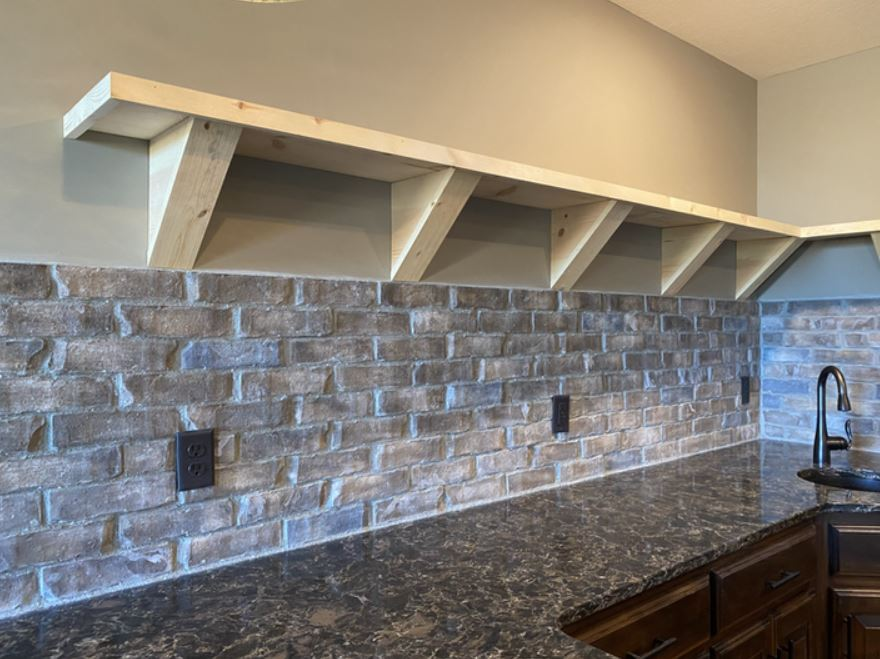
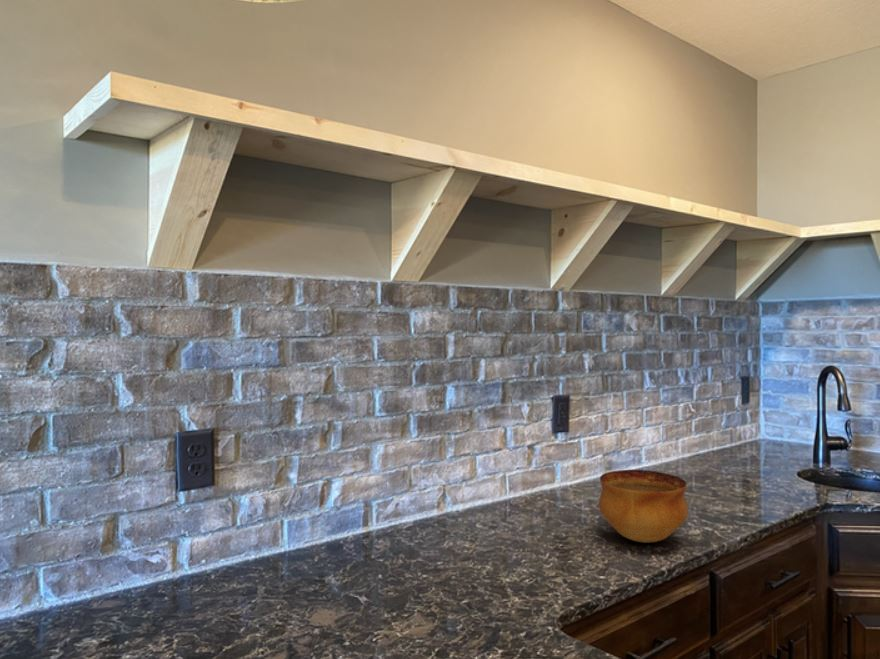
+ bowl (642, 510)
